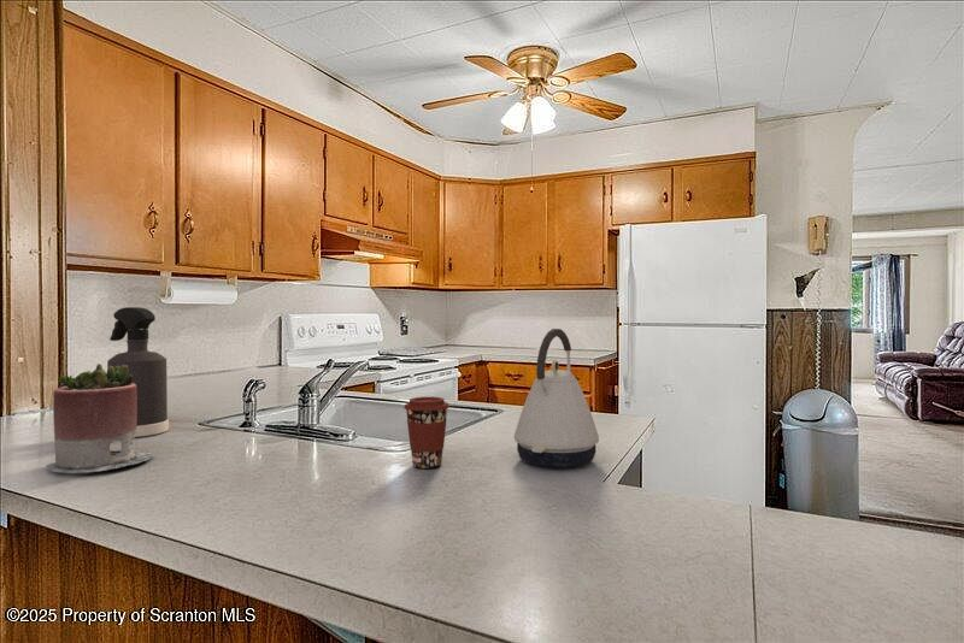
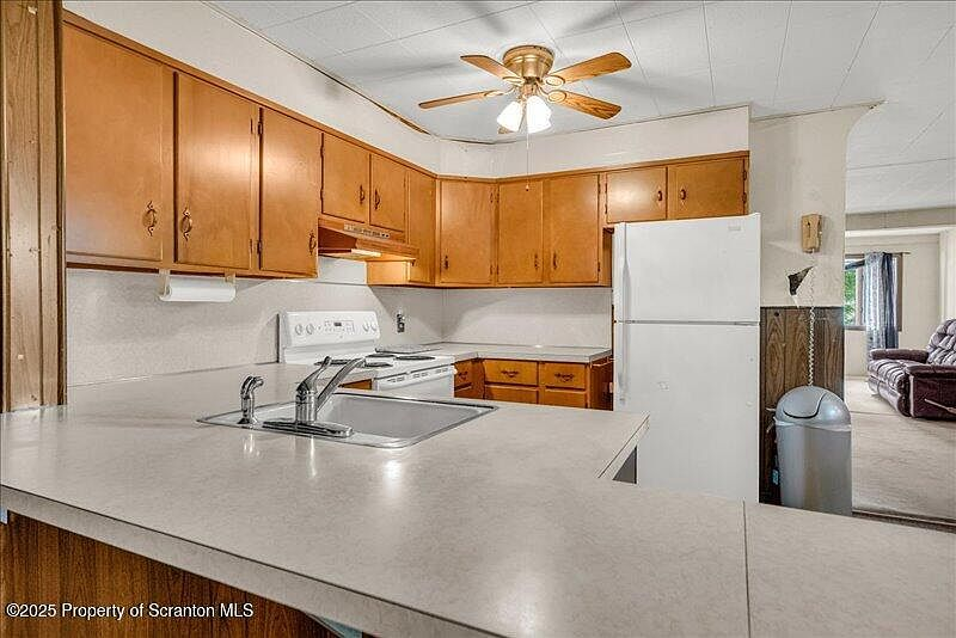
- coffee cup (427, 431)
- kettle (557, 394)
- succulent planter (101, 413)
- spray bottle (134, 368)
